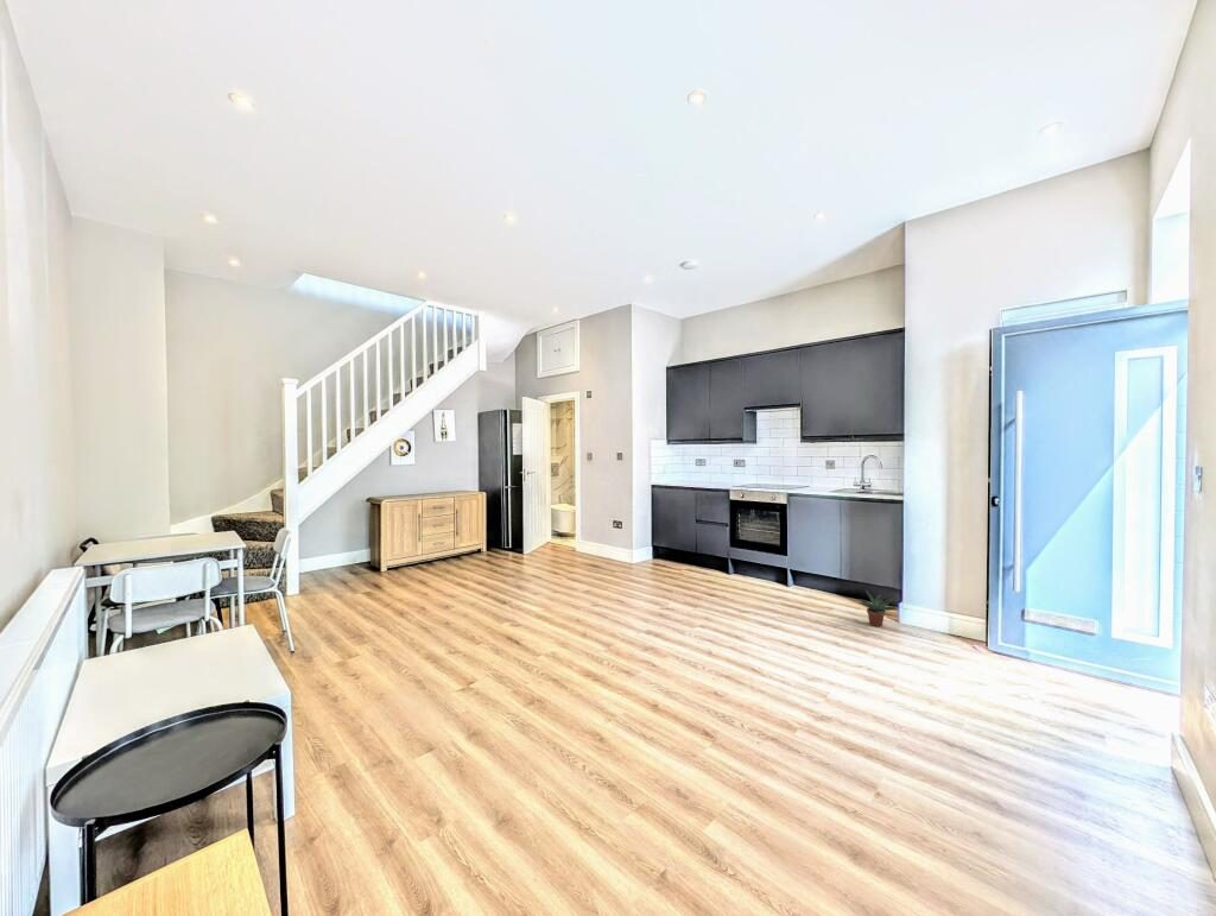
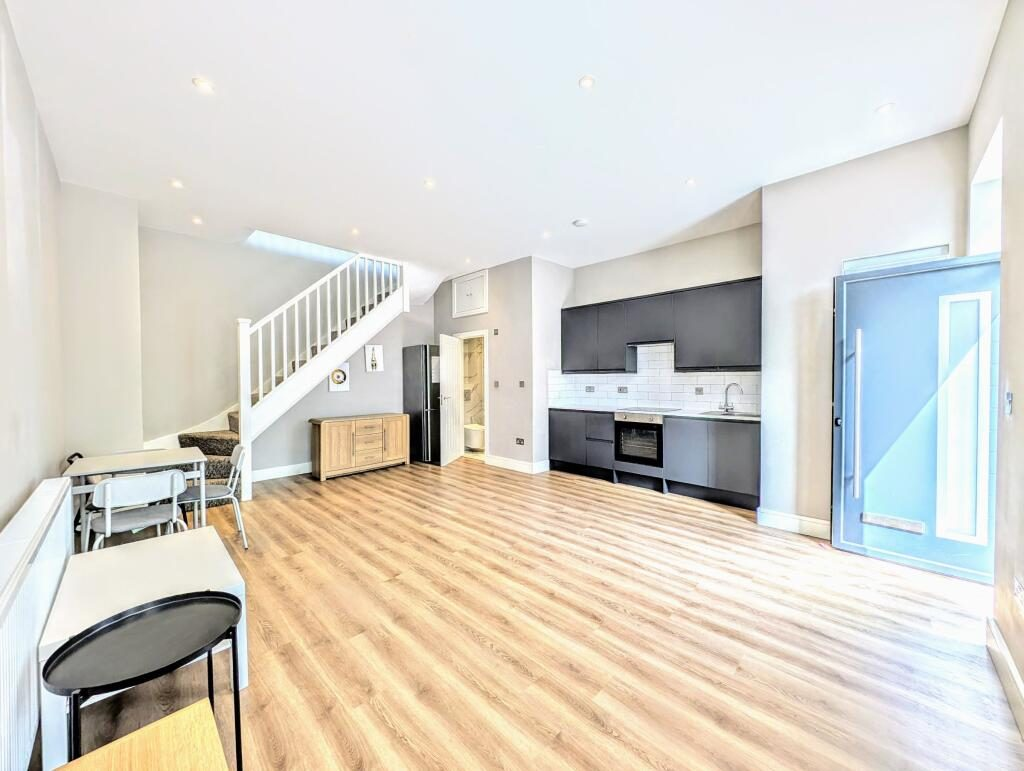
- potted plant (875, 608)
